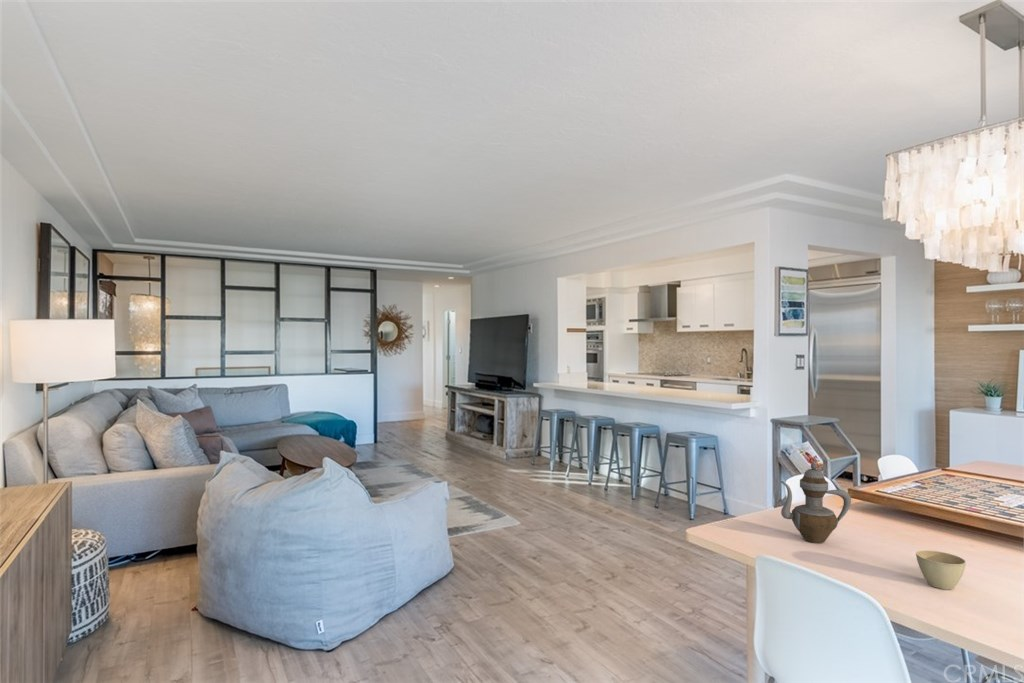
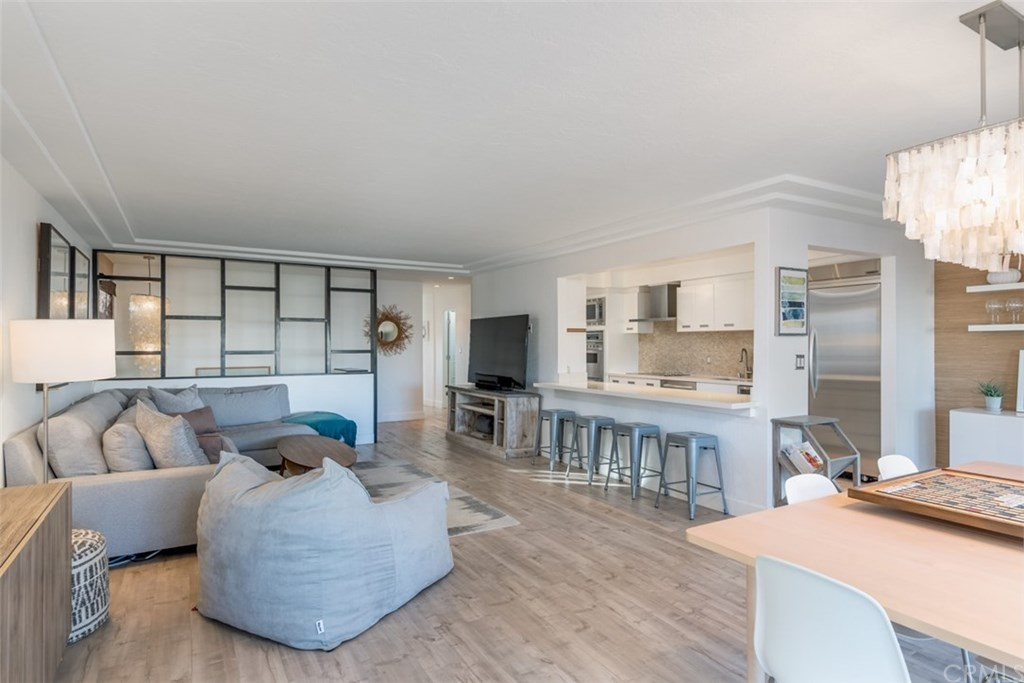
- teapot (815, 500)
- flower pot (940, 571)
